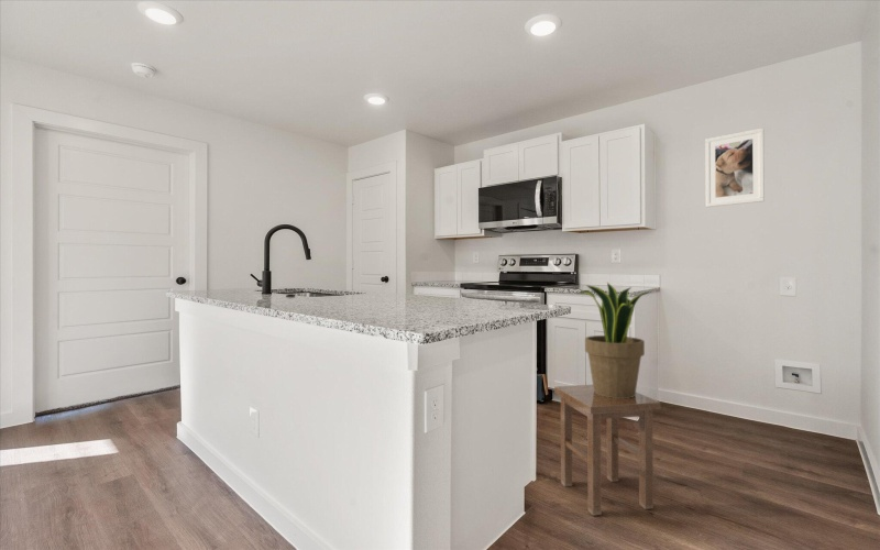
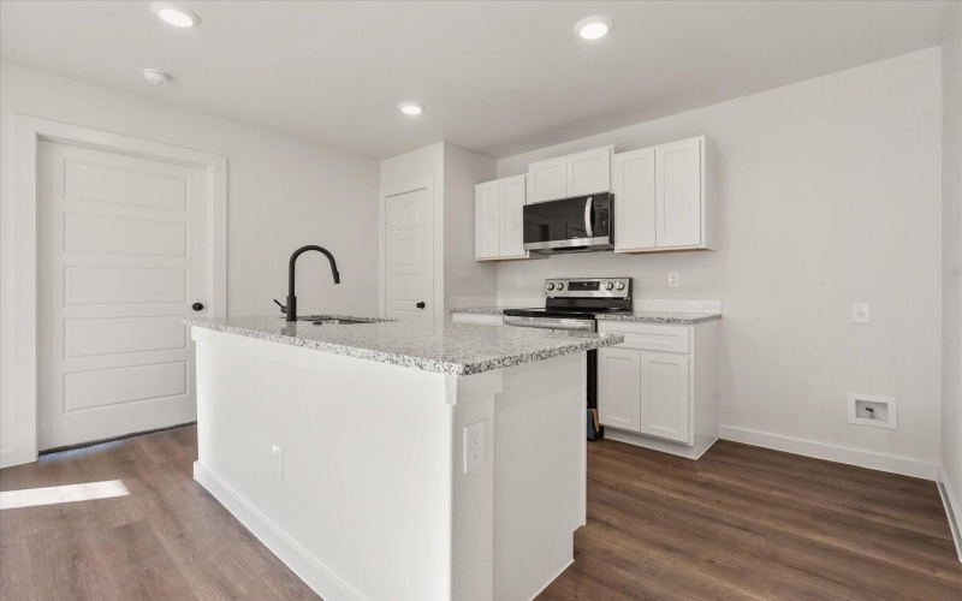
- potted plant (613, 337)
- stool (607, 443)
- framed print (734, 168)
